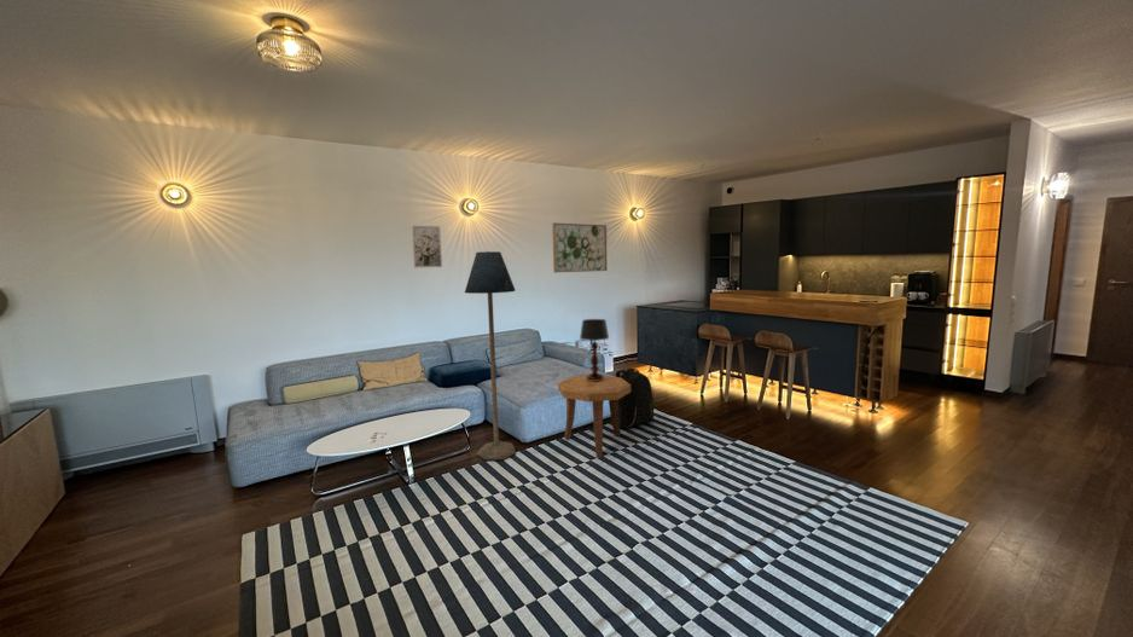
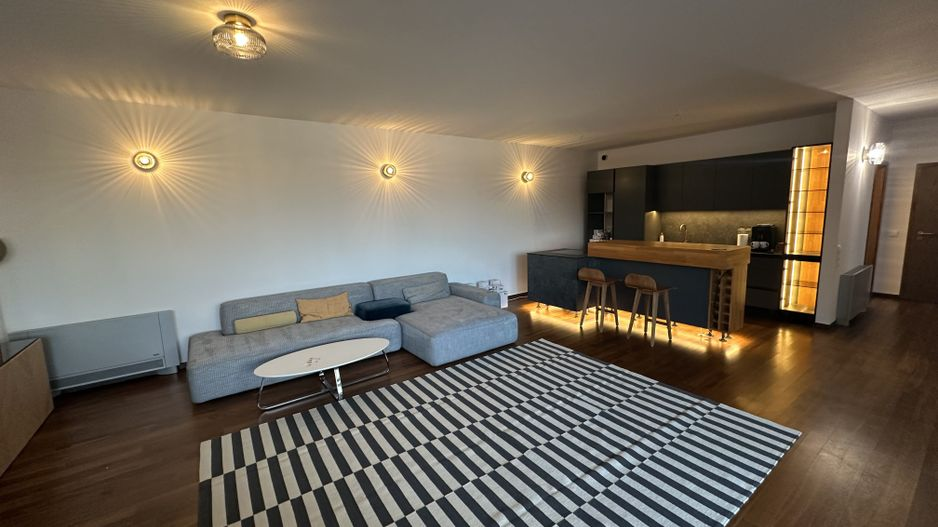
- wall art (426, 247)
- wall art (581, 248)
- floor lamp (493, 354)
- table lamp (594, 349)
- side table (593, 412)
- backpack (631, 395)
